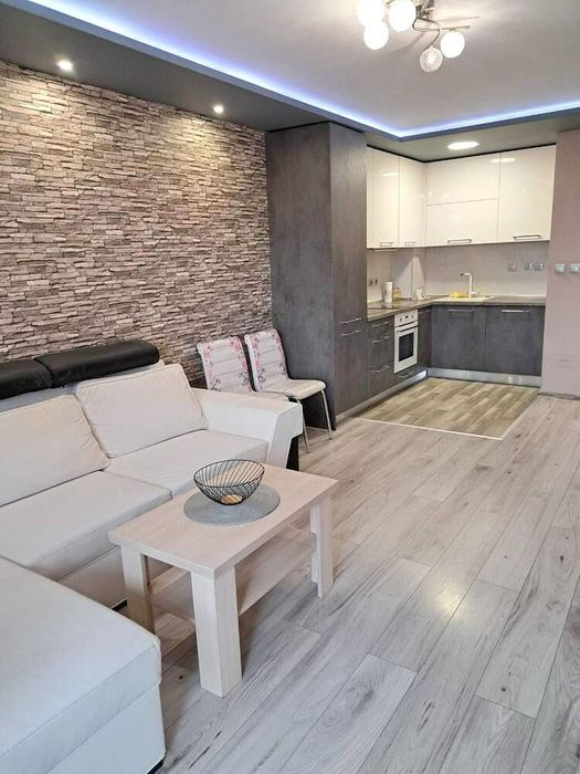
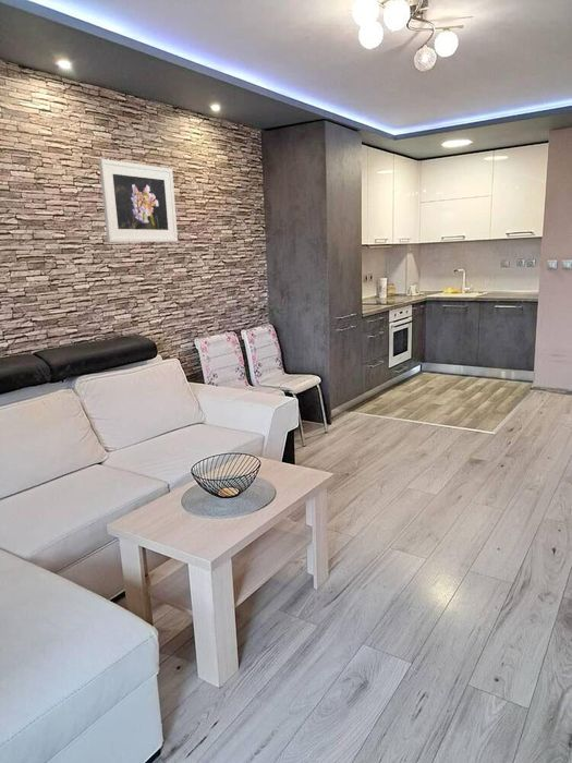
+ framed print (141, 203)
